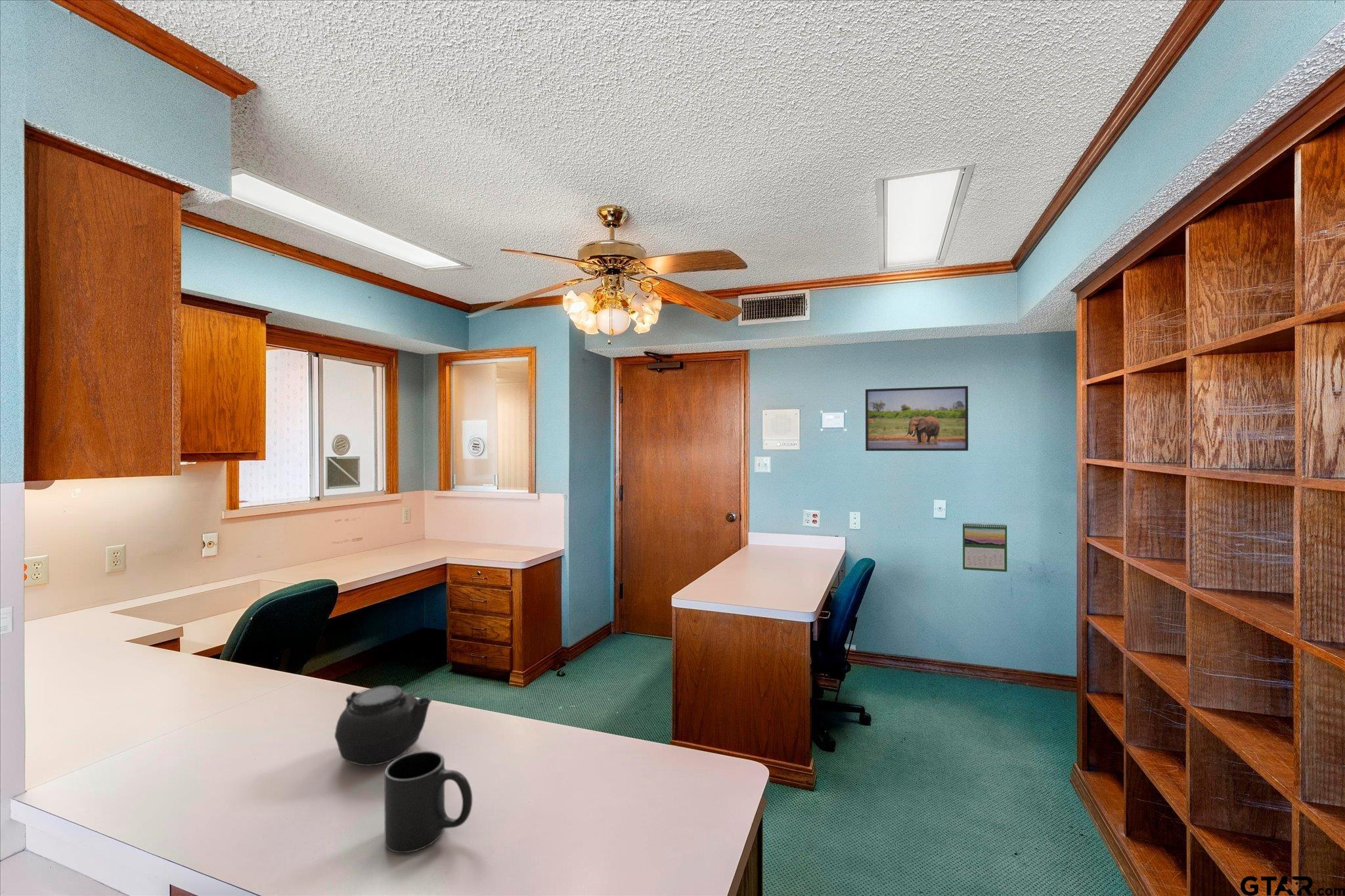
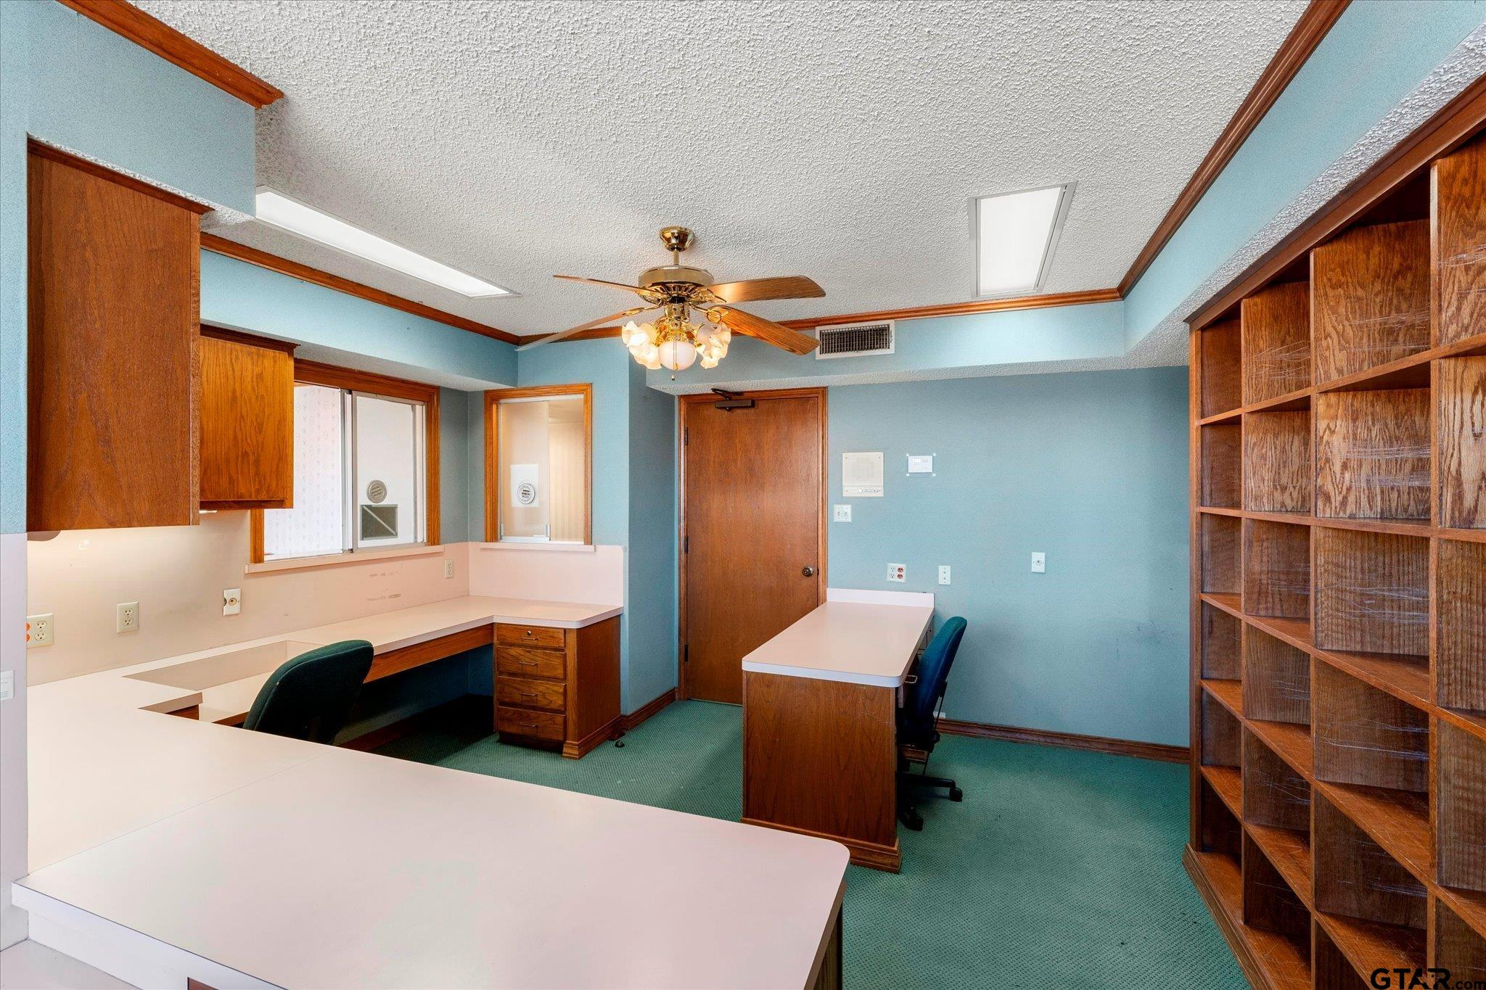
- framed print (915, 419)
- mug (426, 800)
- calendar (984, 546)
- teapot (387, 724)
